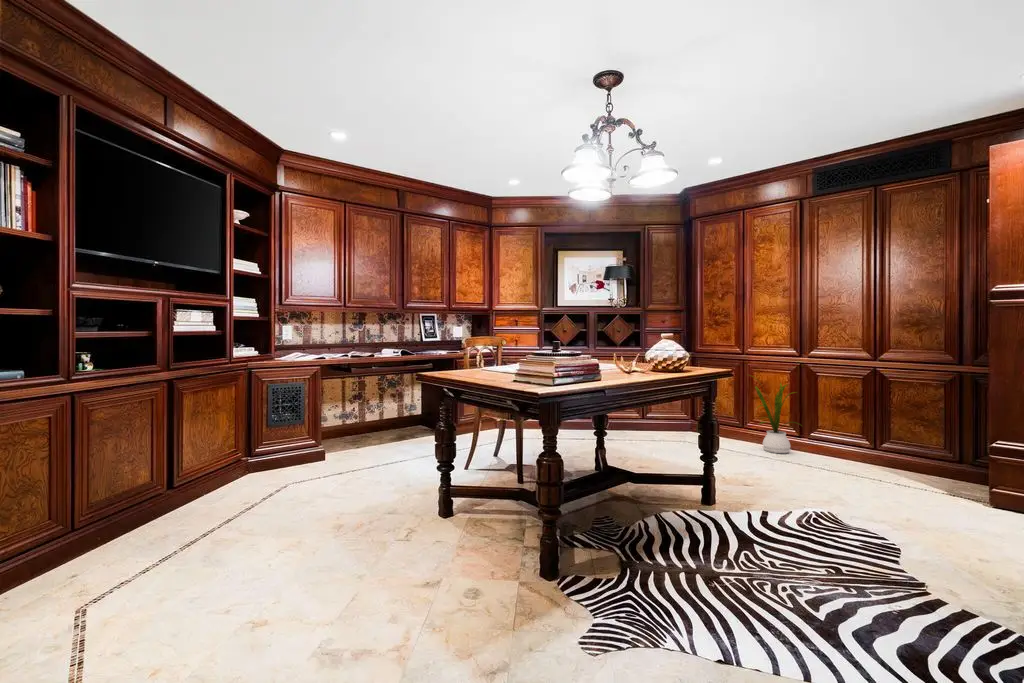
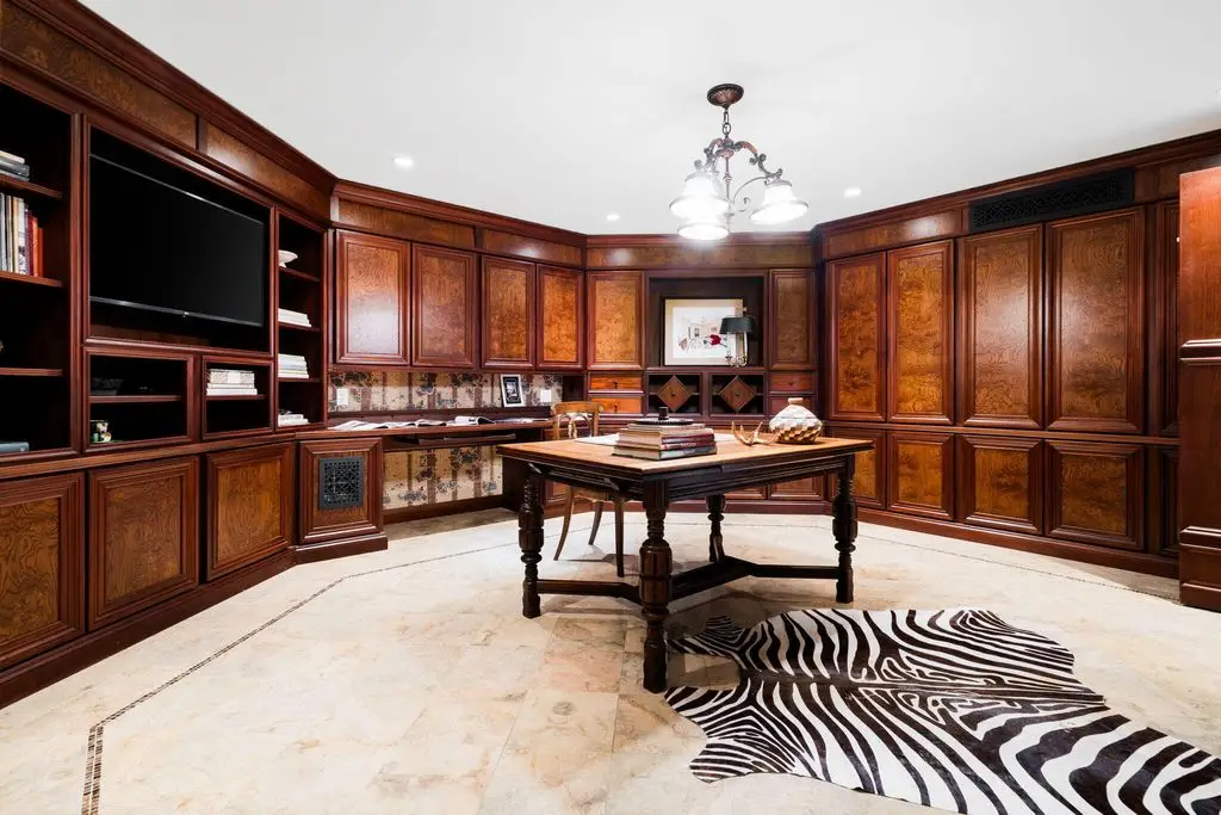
- house plant (772, 411)
